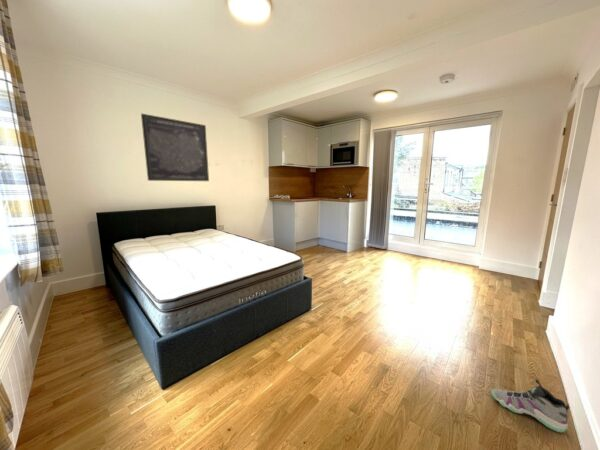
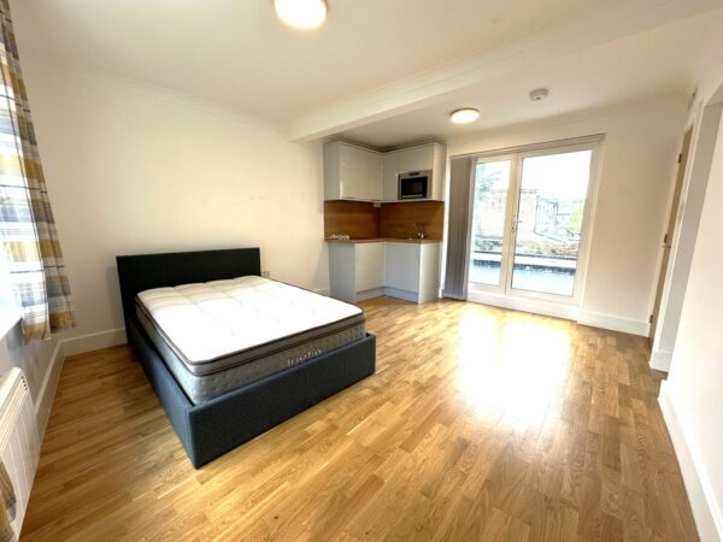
- wall art (178, 151)
- sneaker (528, 395)
